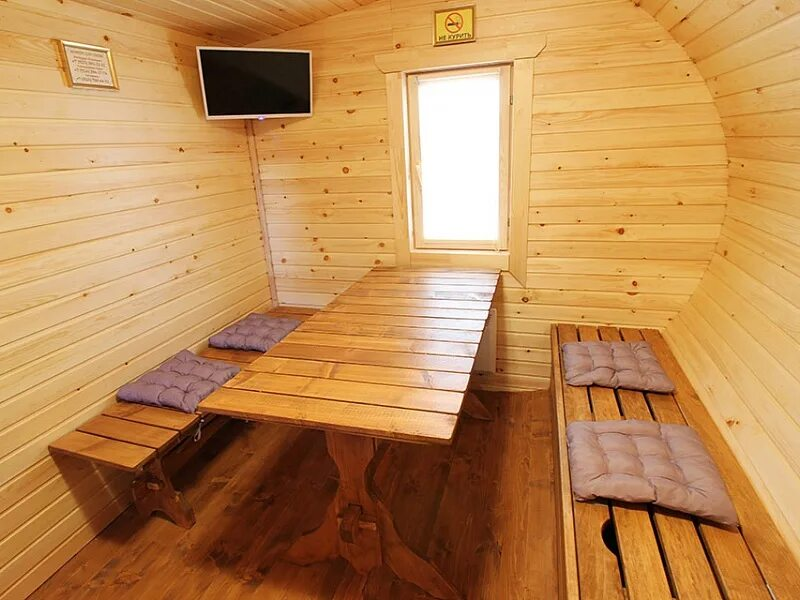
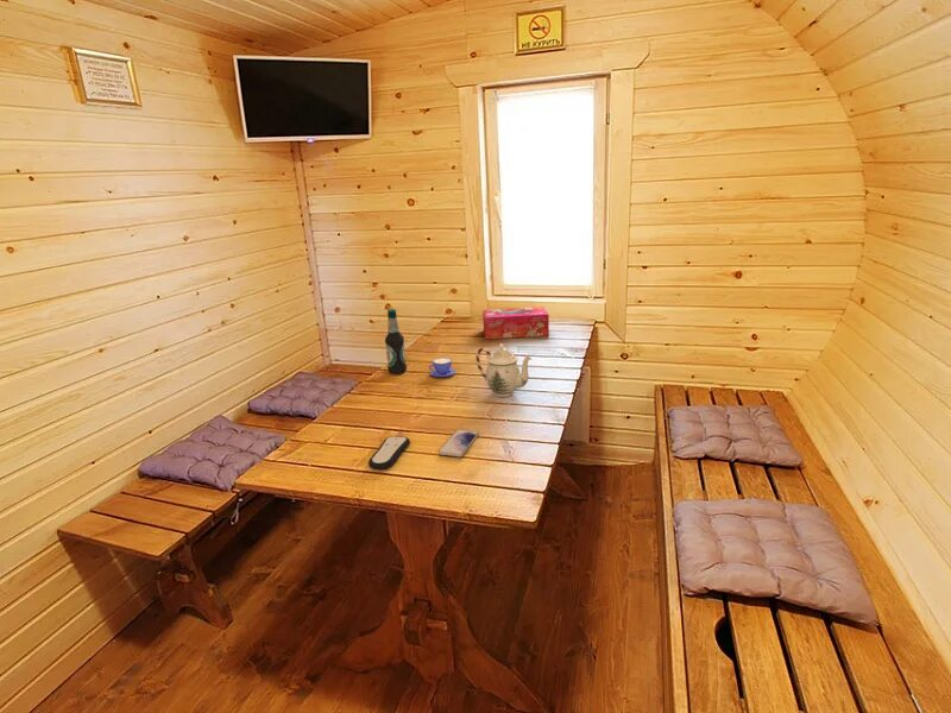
+ teapot (503, 368)
+ tissue box (515, 322)
+ bottle (395, 341)
+ smartphone (459, 442)
+ teacup (442, 367)
+ remote control (389, 452)
